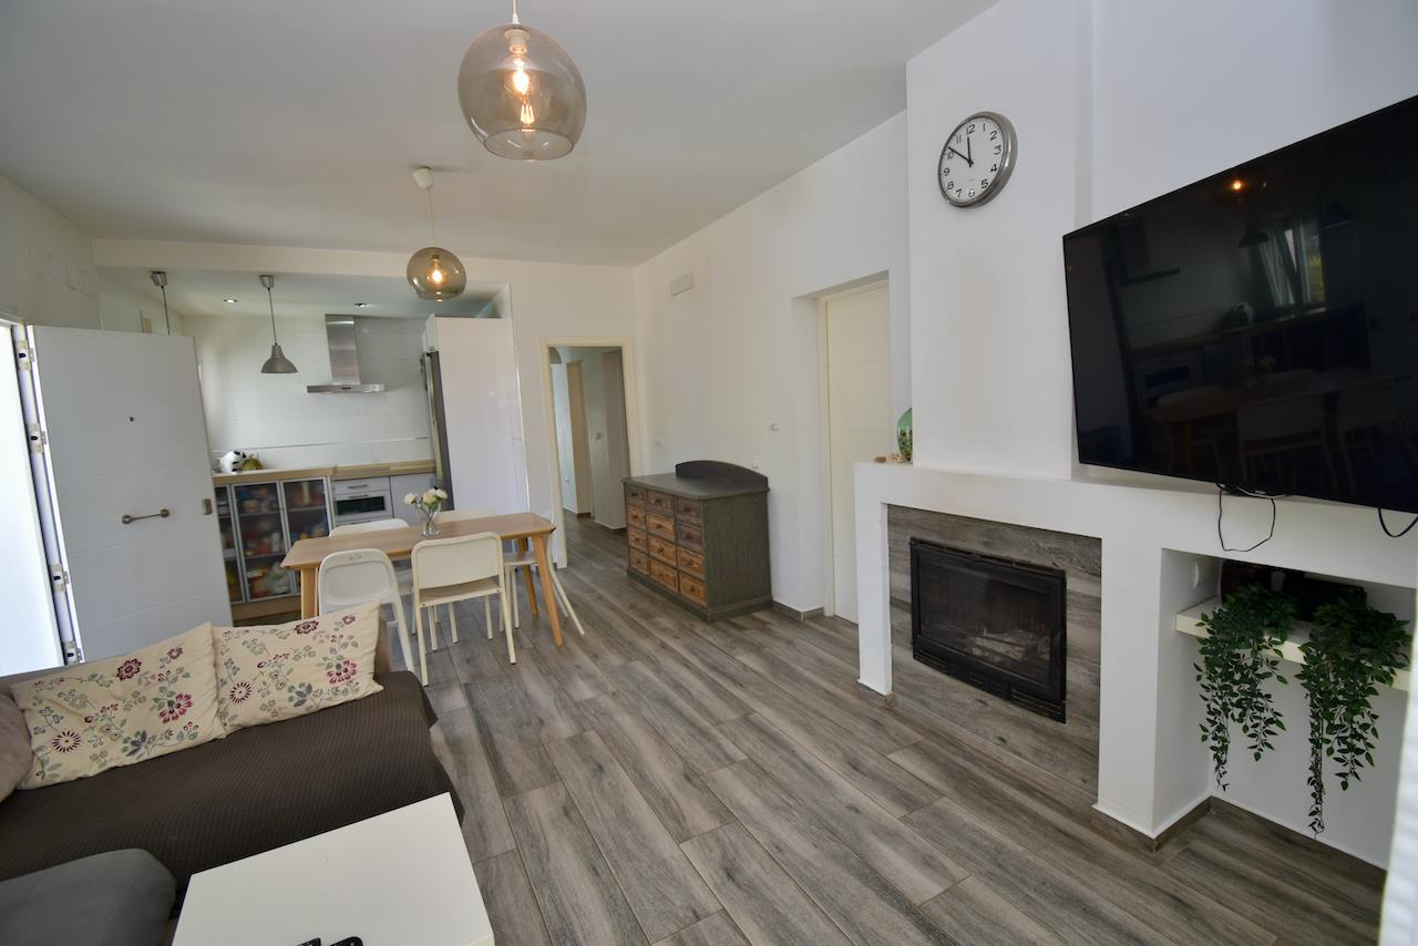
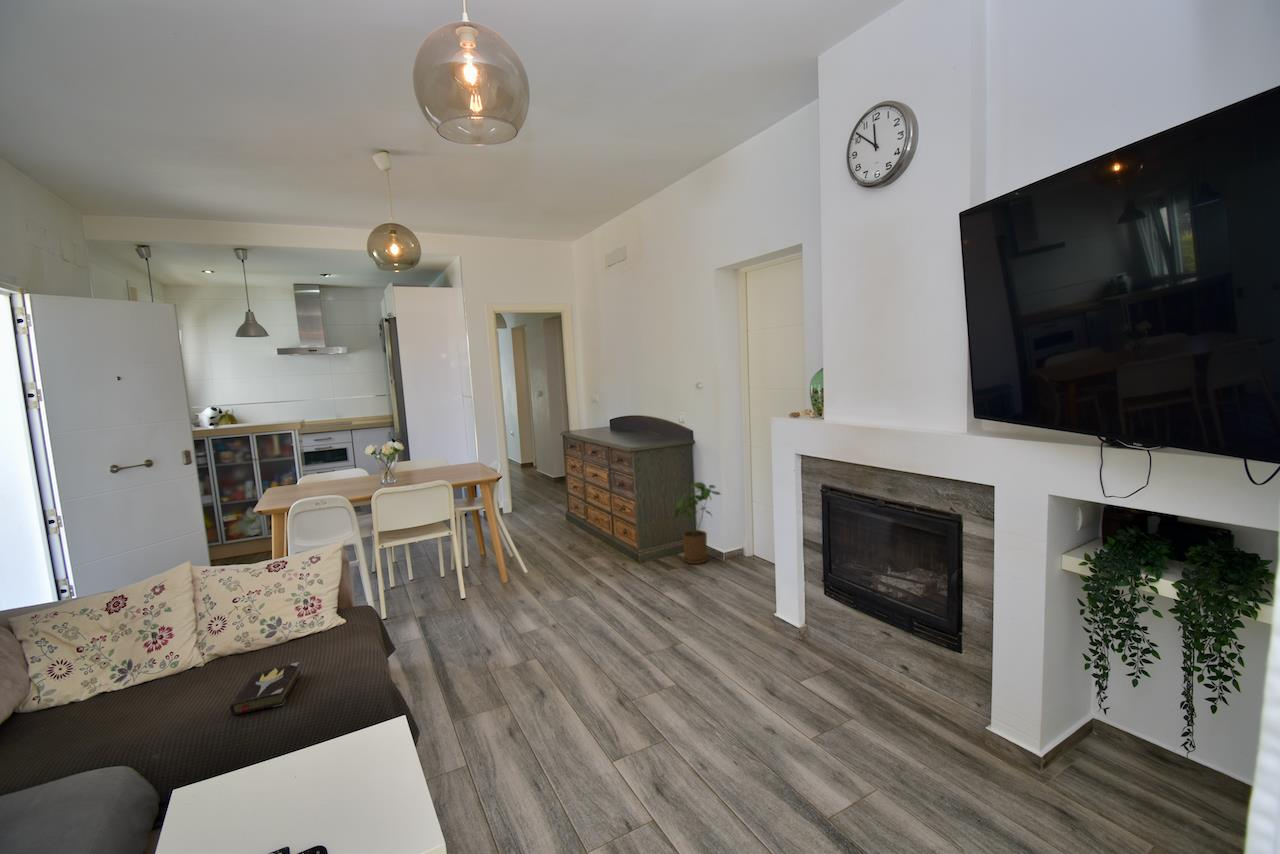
+ hardback book (267, 686)
+ house plant (694, 522)
